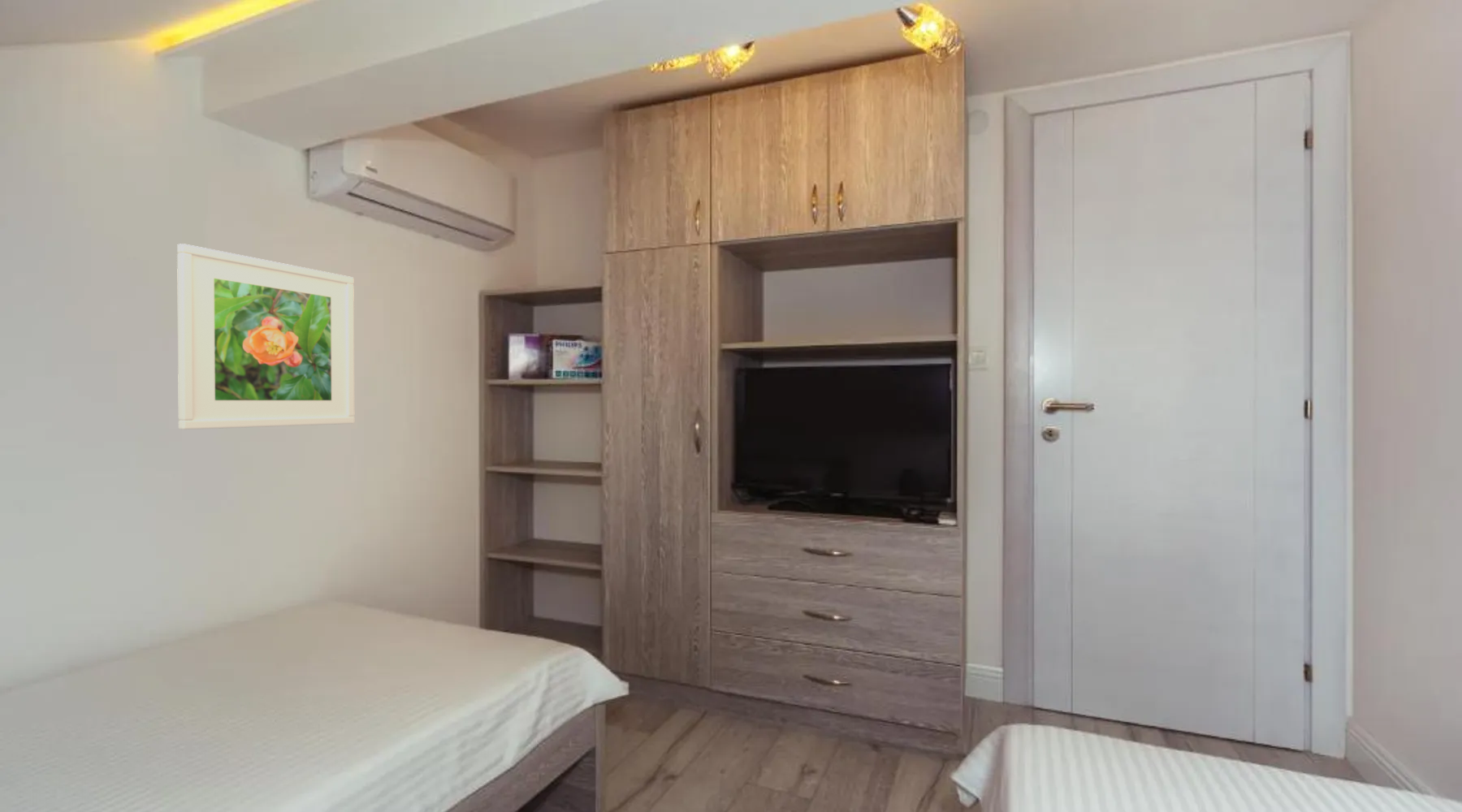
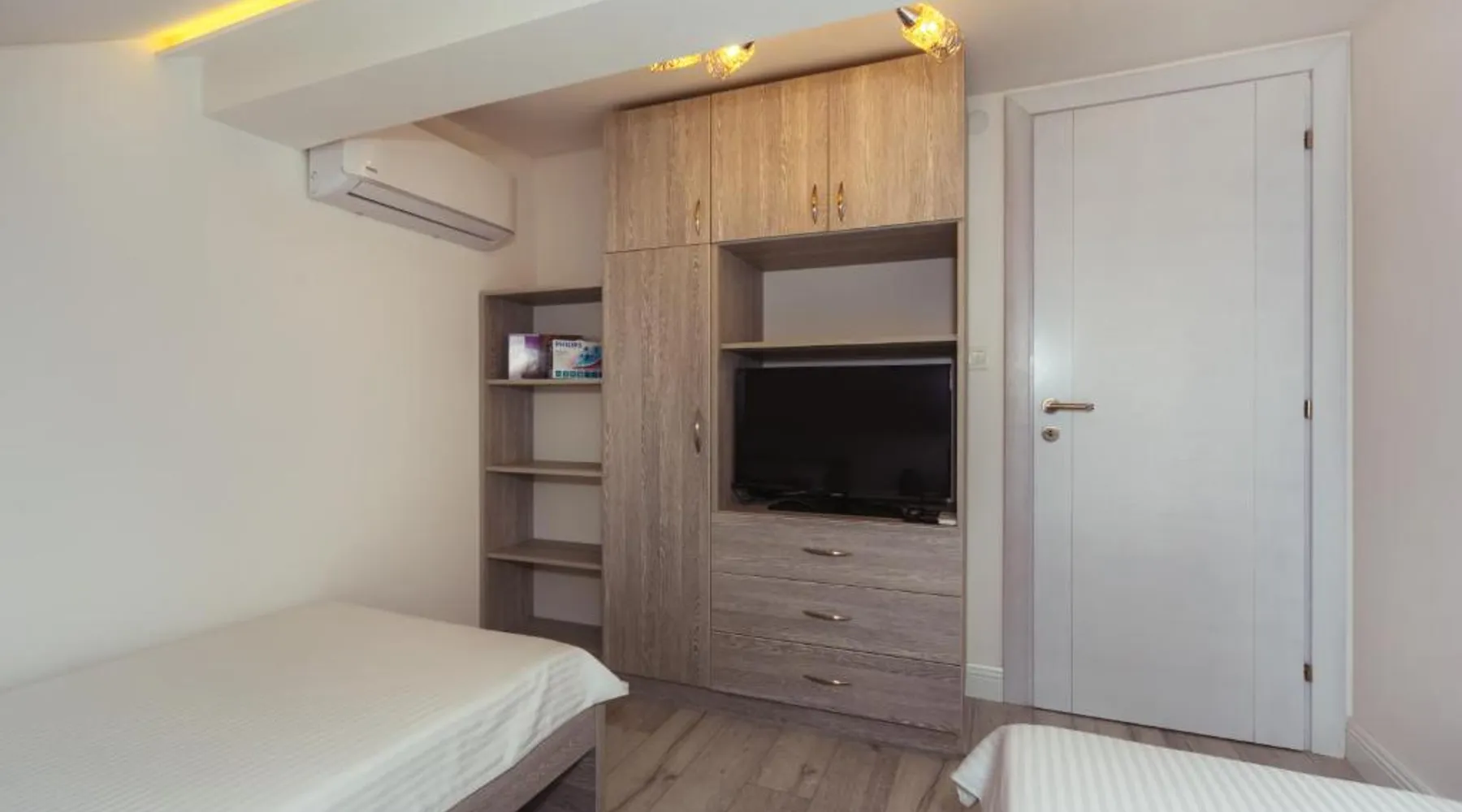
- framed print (276, 344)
